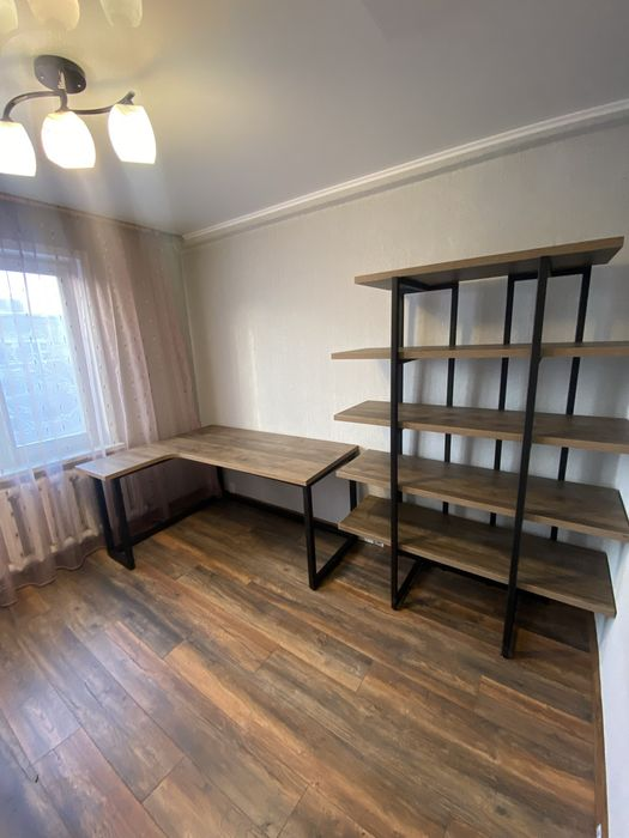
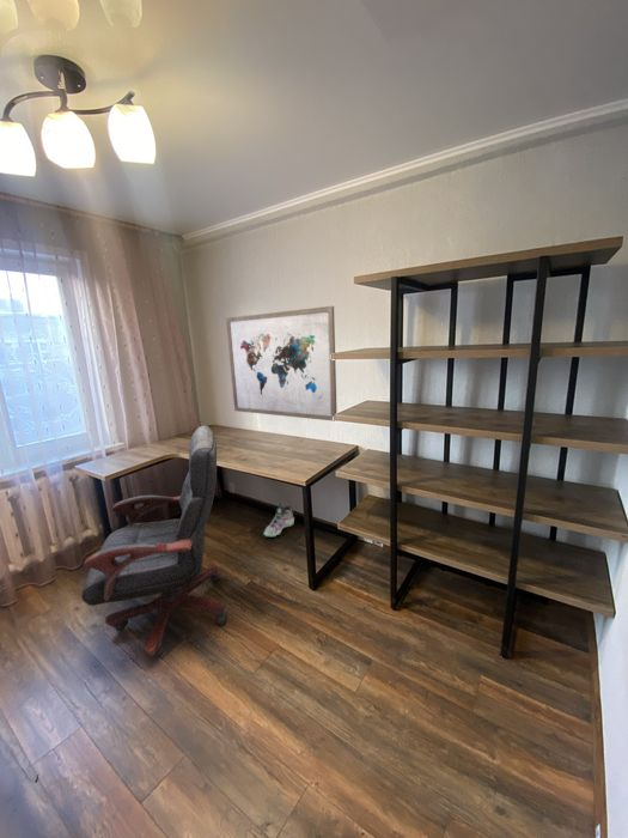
+ sneaker (278, 516)
+ office chair (157, 533)
+ wall art (276, 365)
